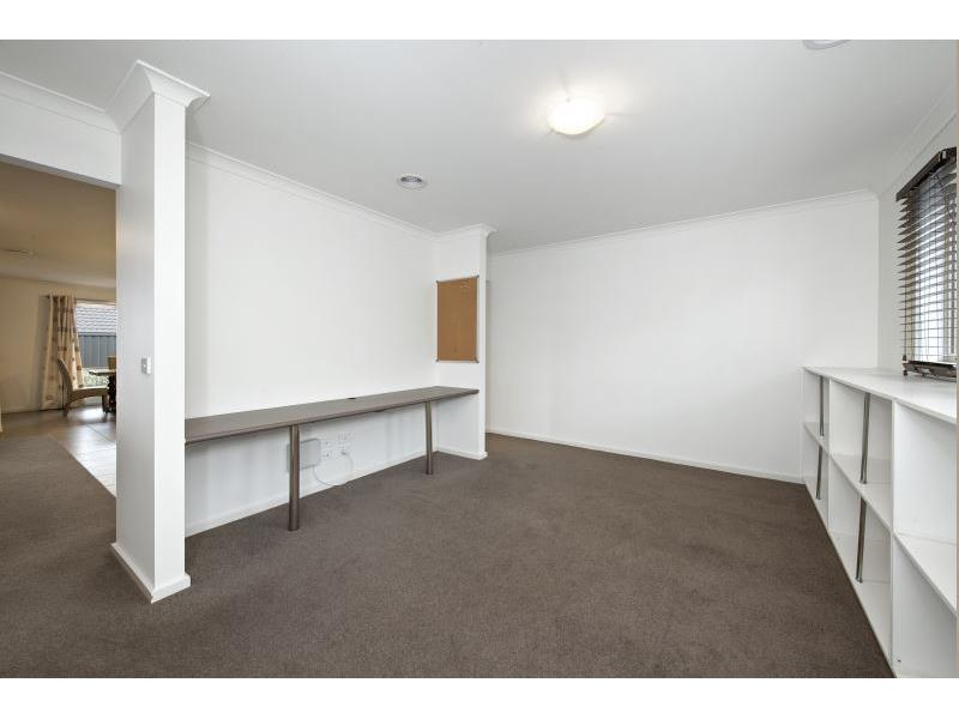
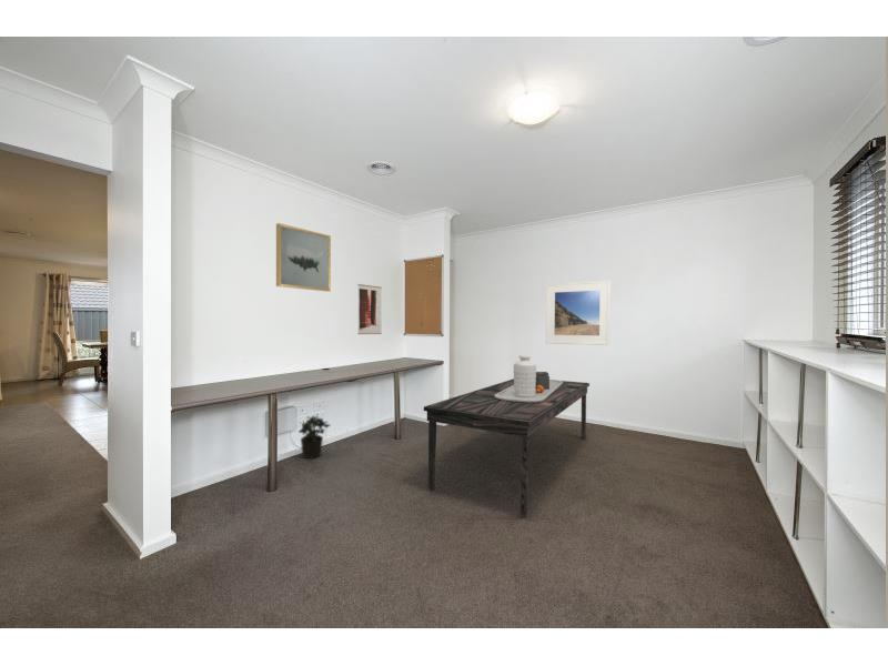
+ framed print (576, 313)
+ potted plant (313, 434)
+ wall art (370, 310)
+ wall art (304, 259)
+ dining table (521, 406)
